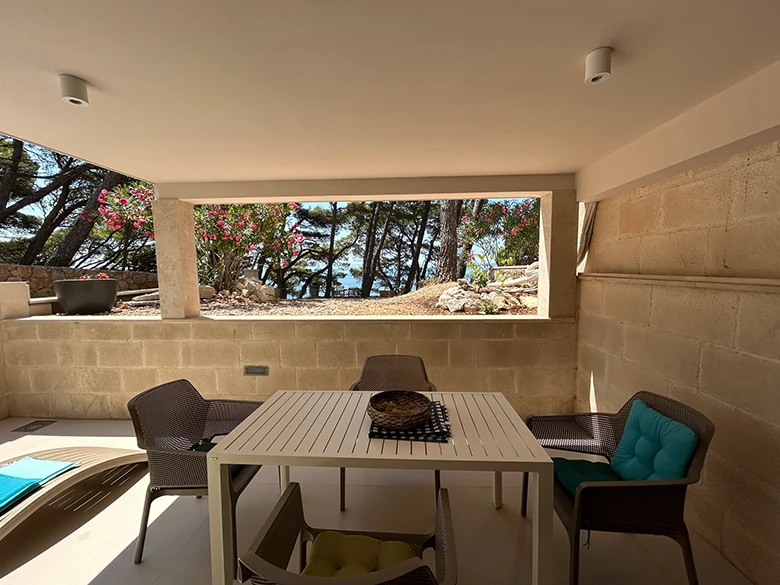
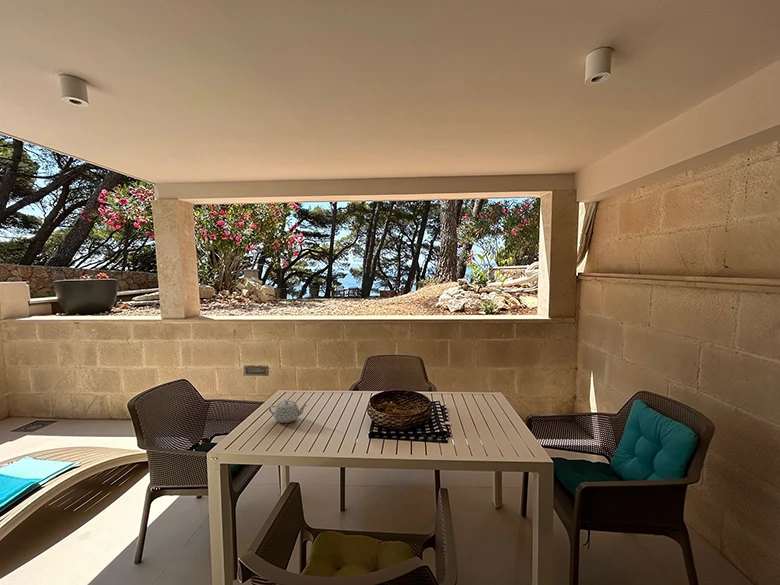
+ teapot (288, 410)
